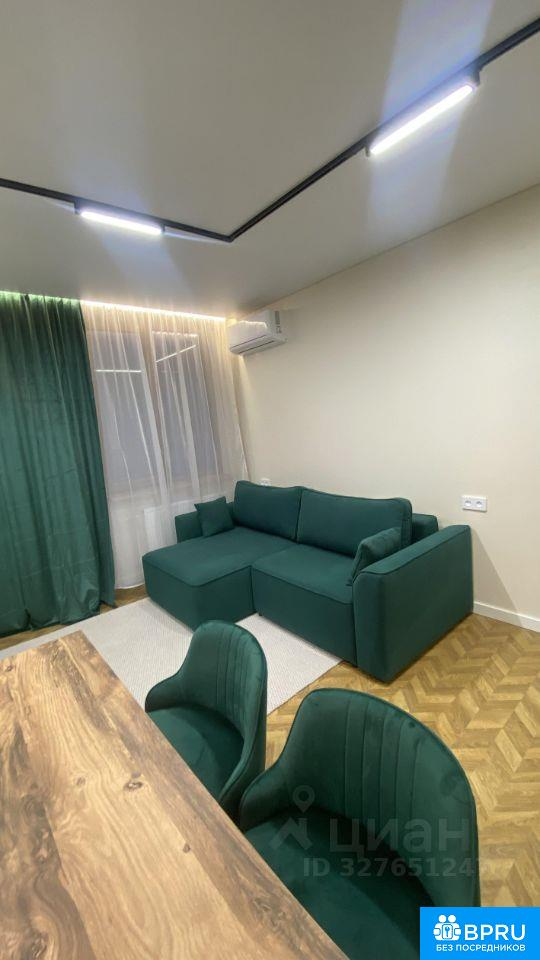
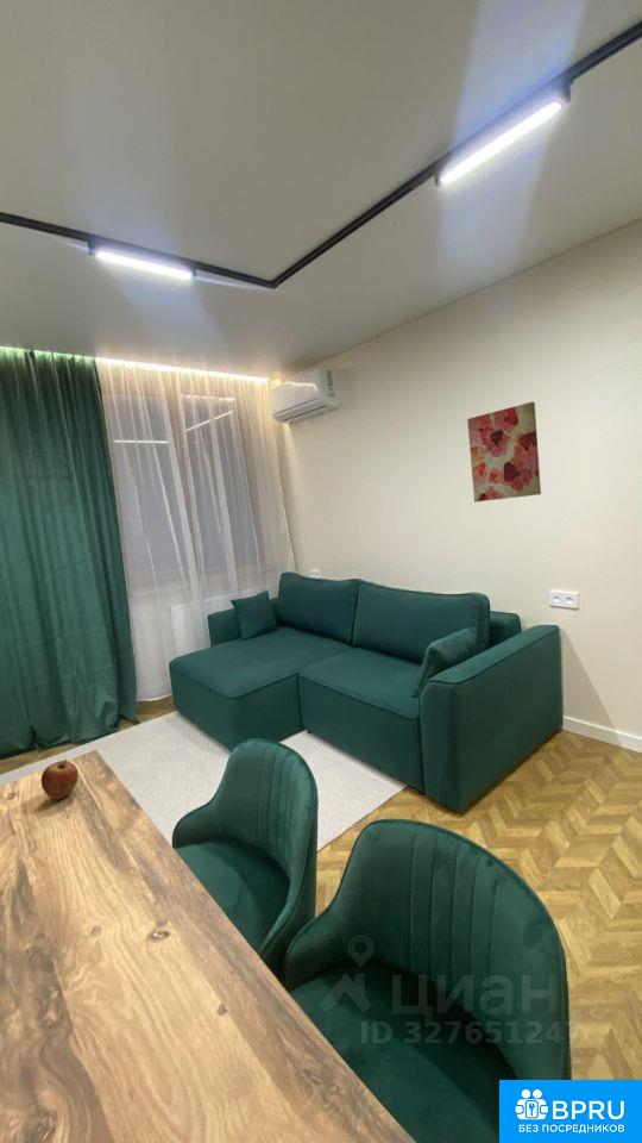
+ apple (59, 777)
+ wall art (502, 455)
